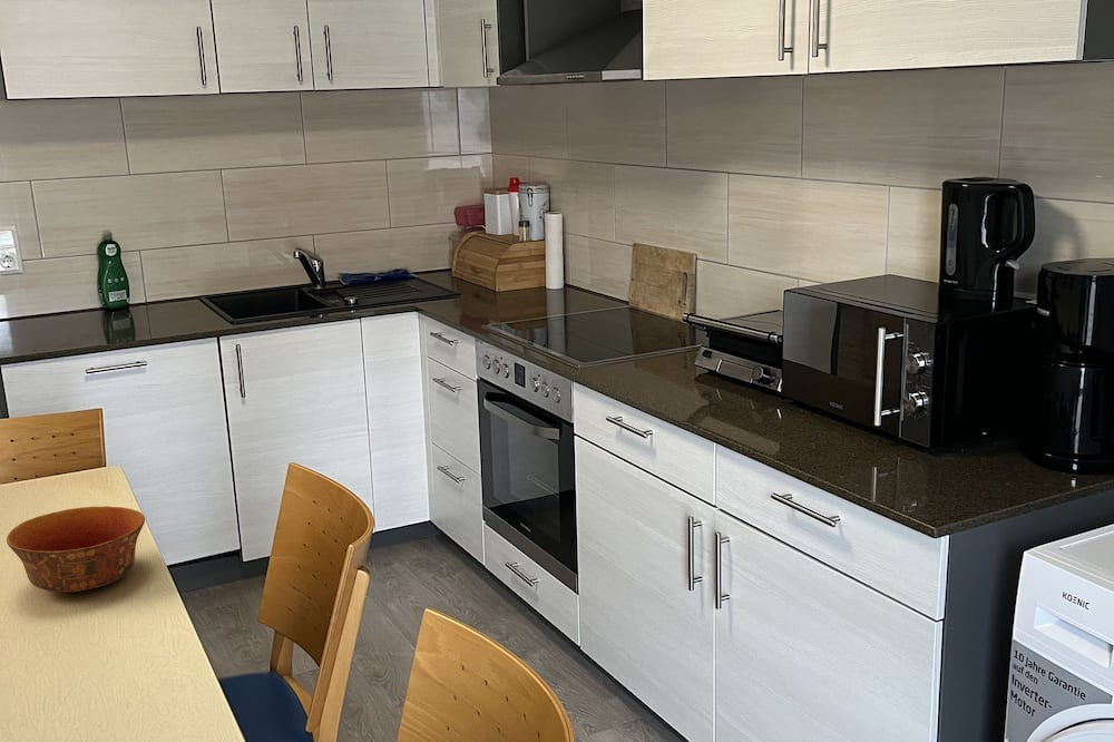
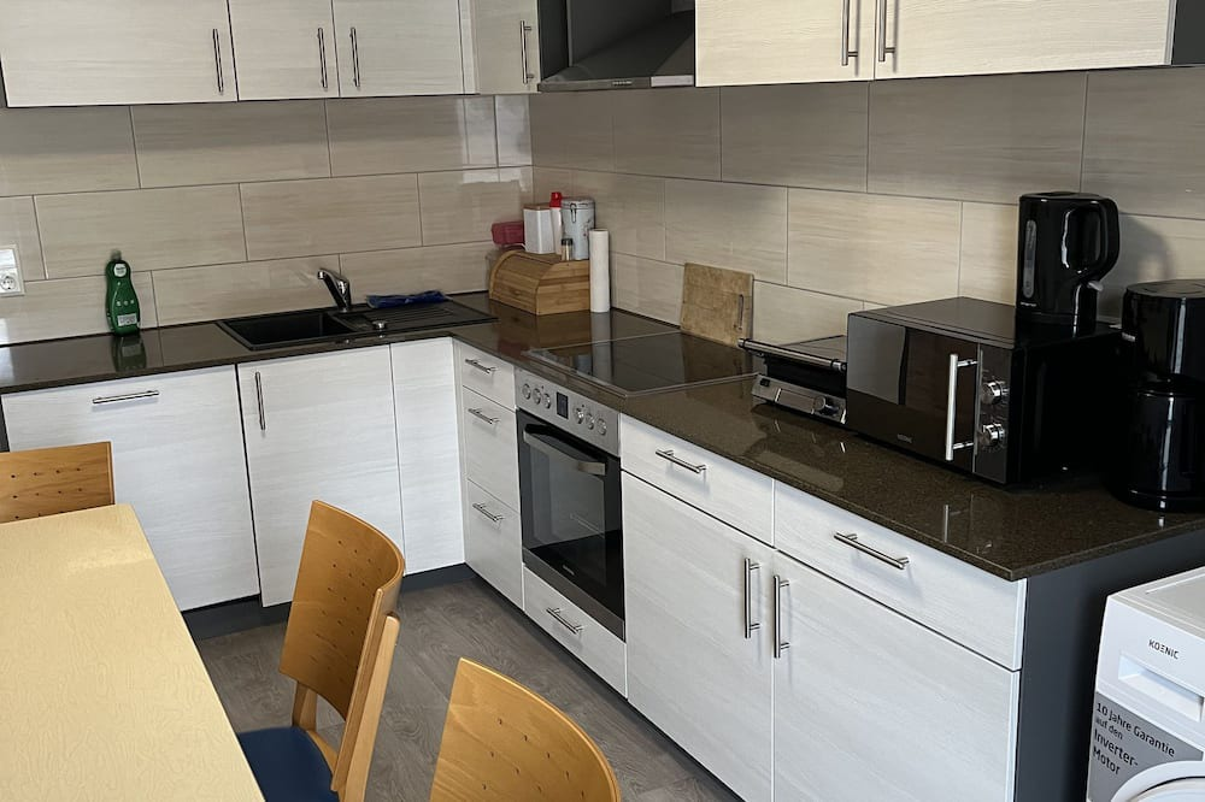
- bowl (80, 554)
